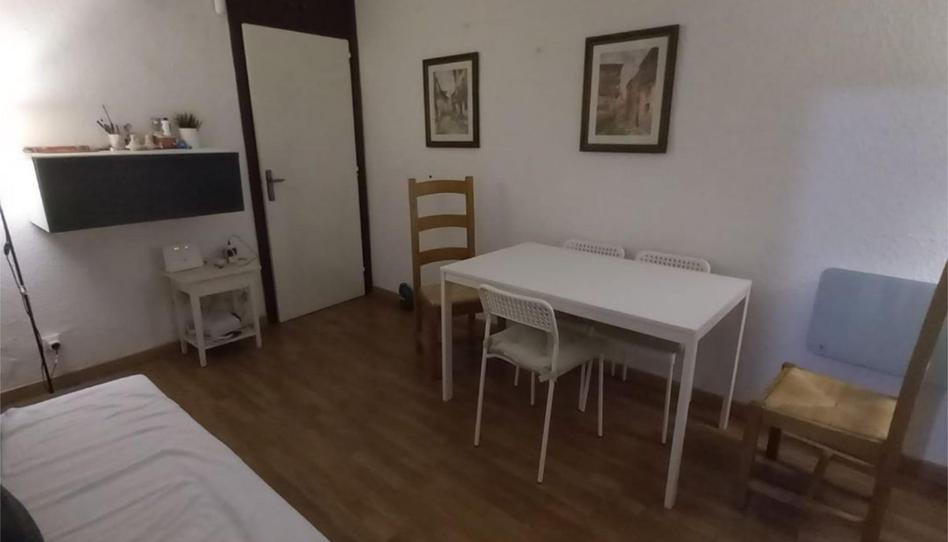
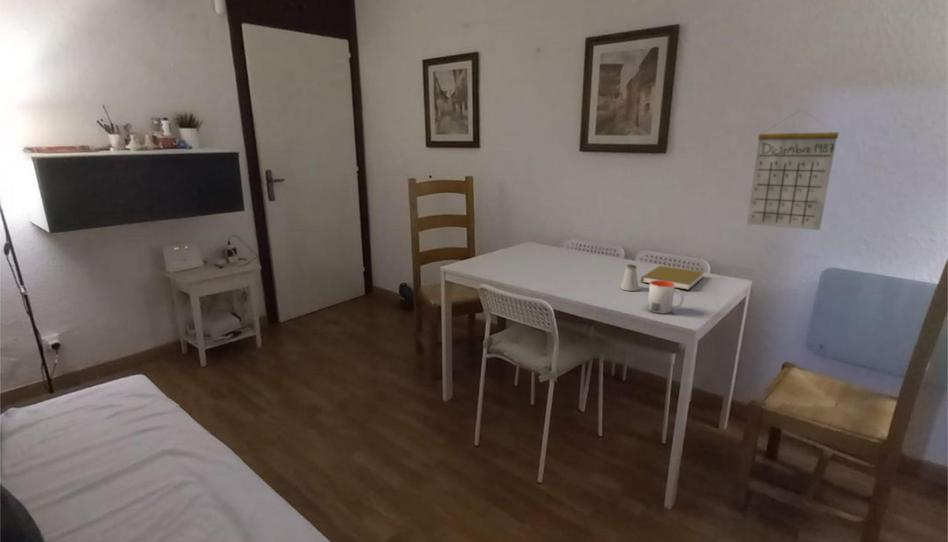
+ mug (665, 297)
+ saltshaker (630, 276)
+ calendar (791, 170)
+ book (672, 276)
